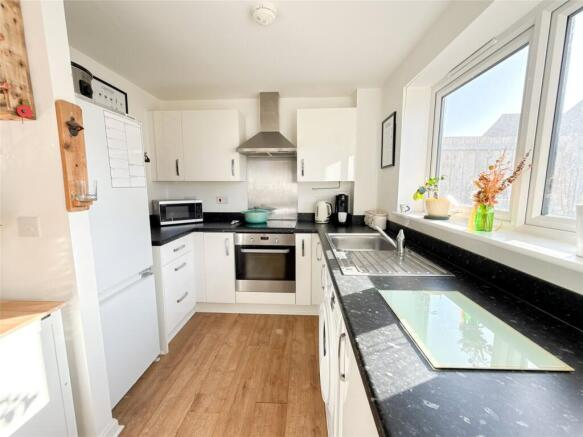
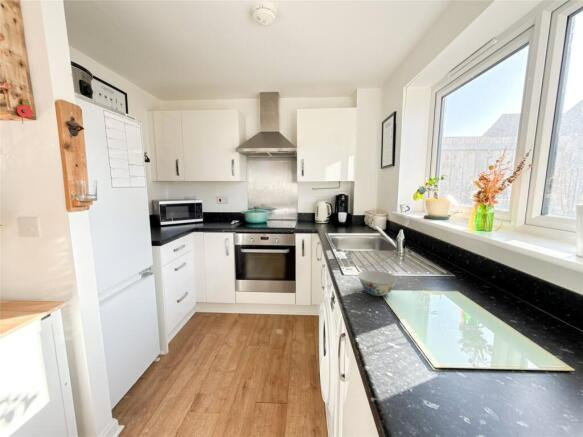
+ chinaware (376, 284)
